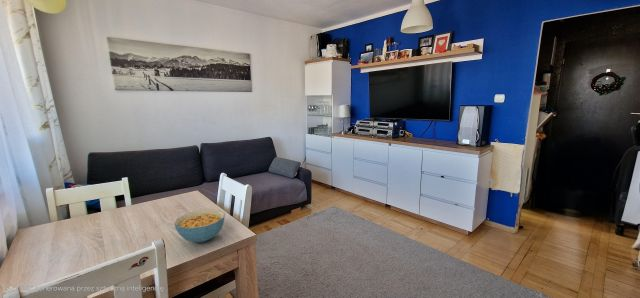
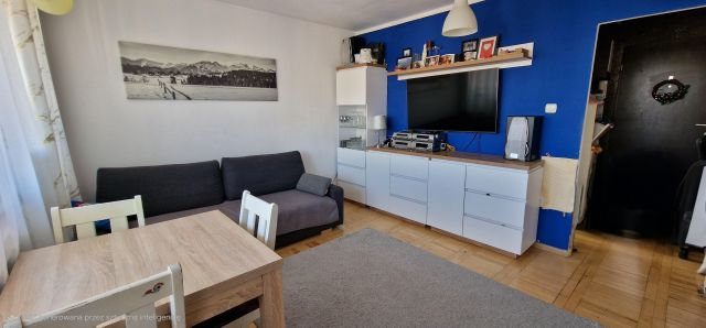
- cereal bowl (201, 228)
